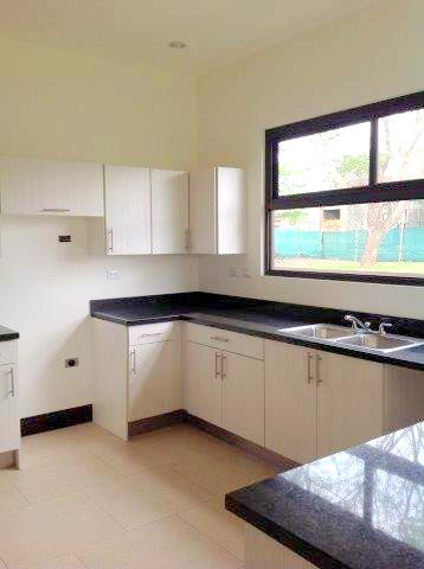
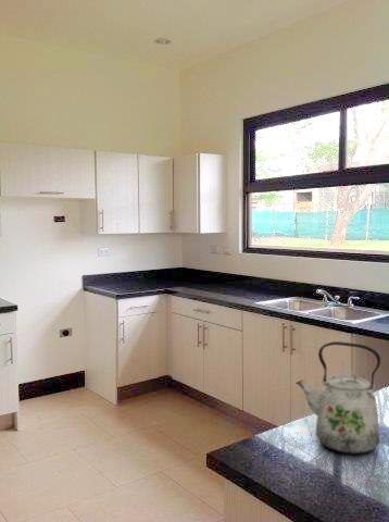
+ kettle (336, 391)
